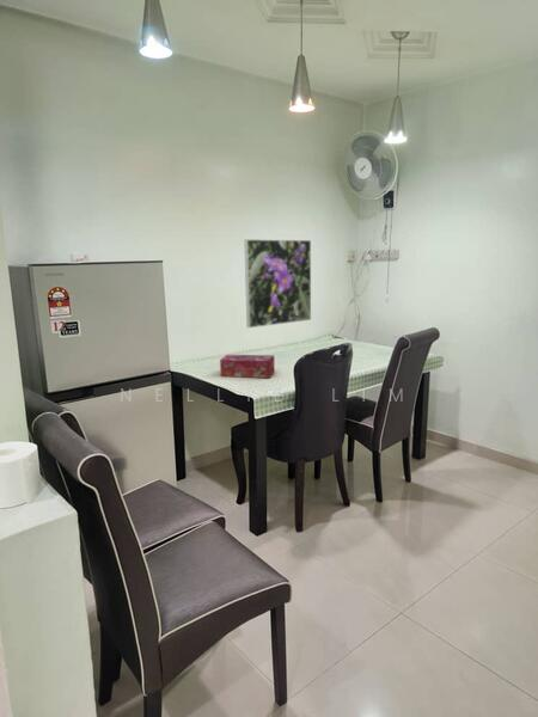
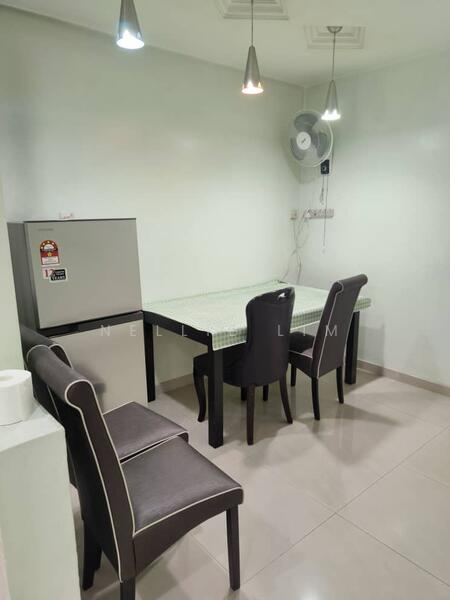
- tissue box (247, 366)
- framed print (280, 282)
